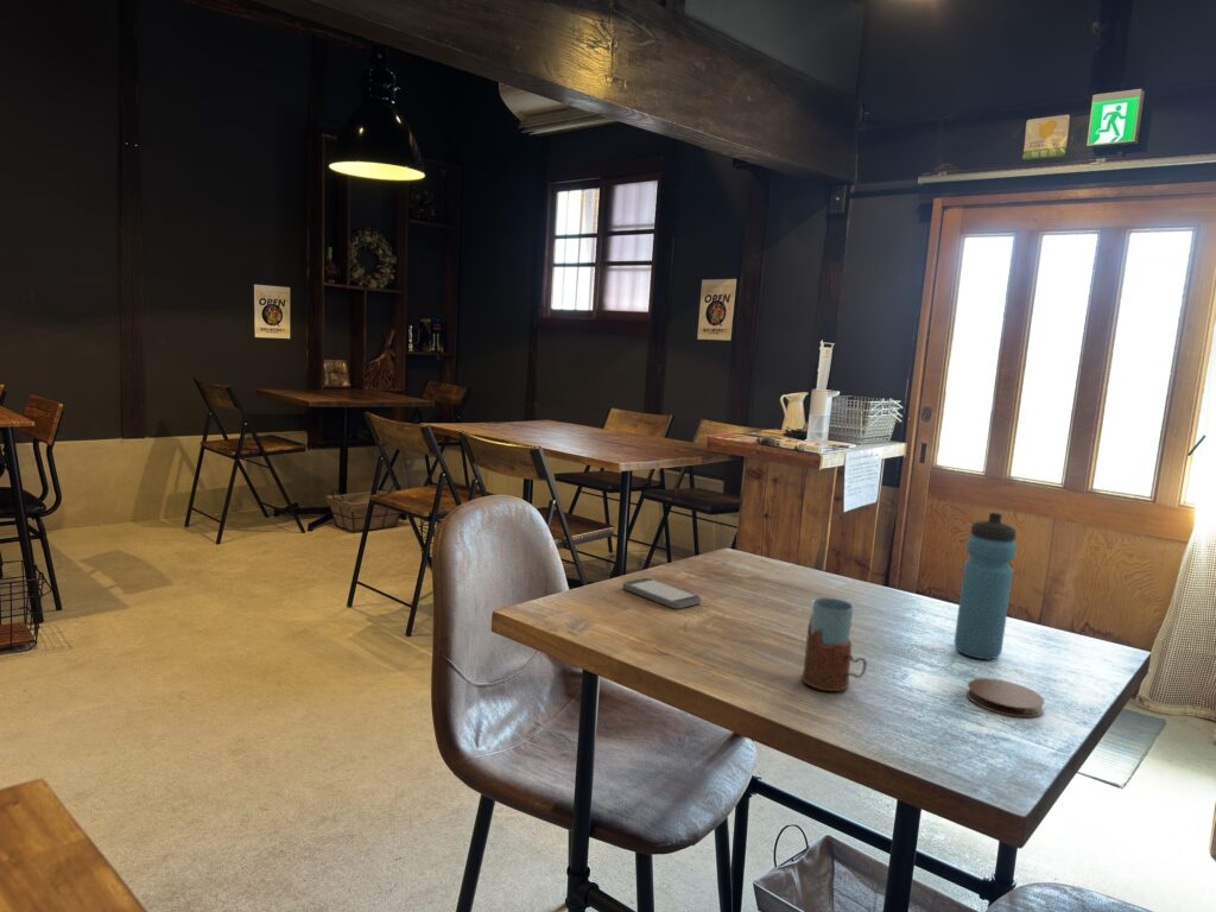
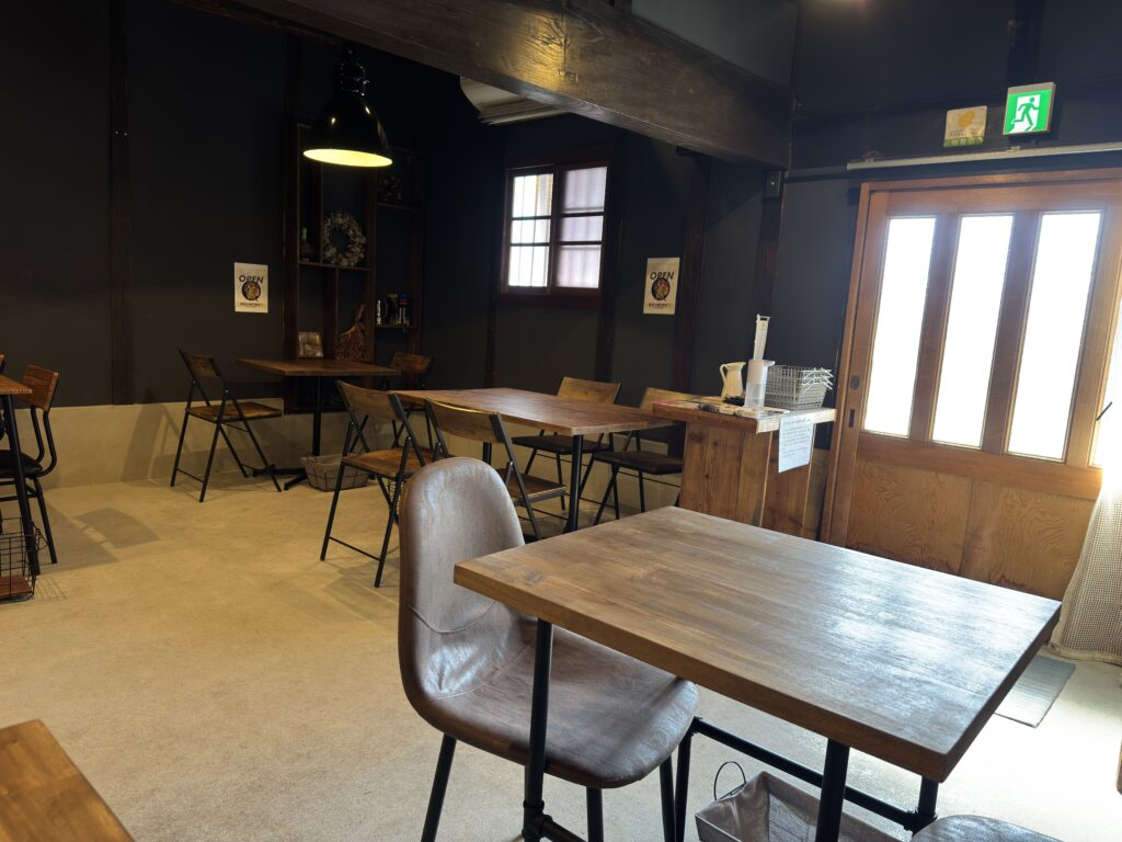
- water bottle (986, 583)
- drinking glass (837, 646)
- coaster (1005, 697)
- smartphone (660, 591)
